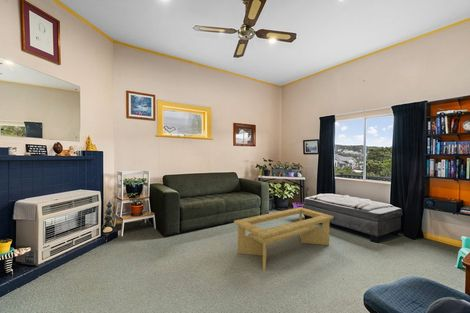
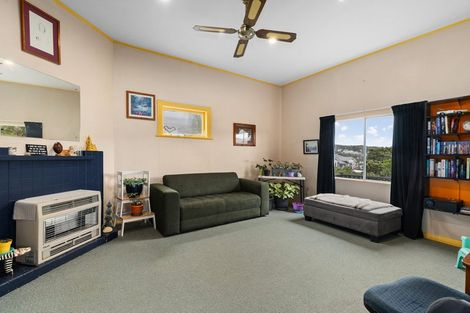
- coffee table (285, 233)
